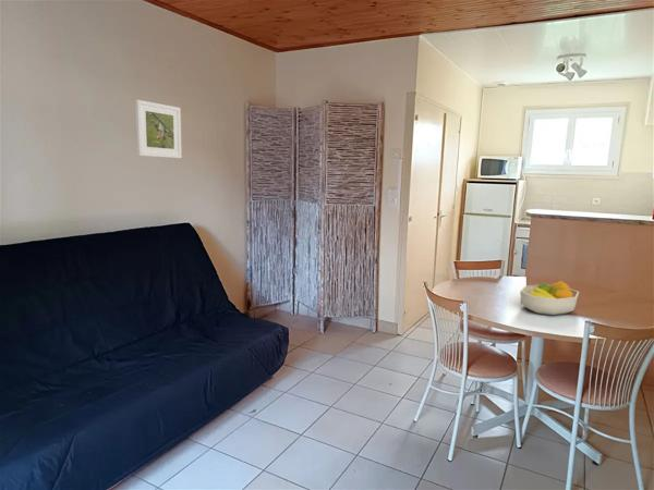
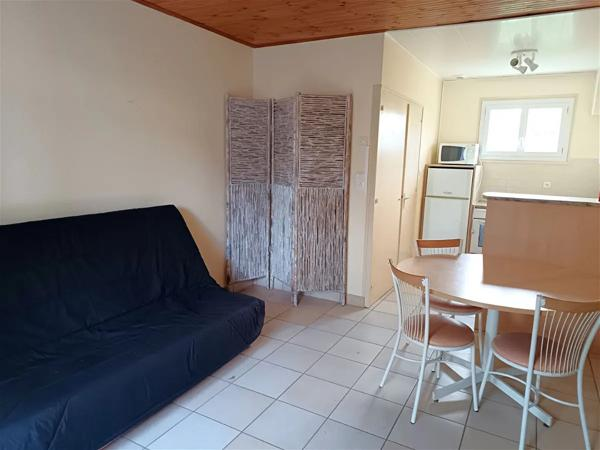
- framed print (159, 131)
- fruit bowl (548, 296)
